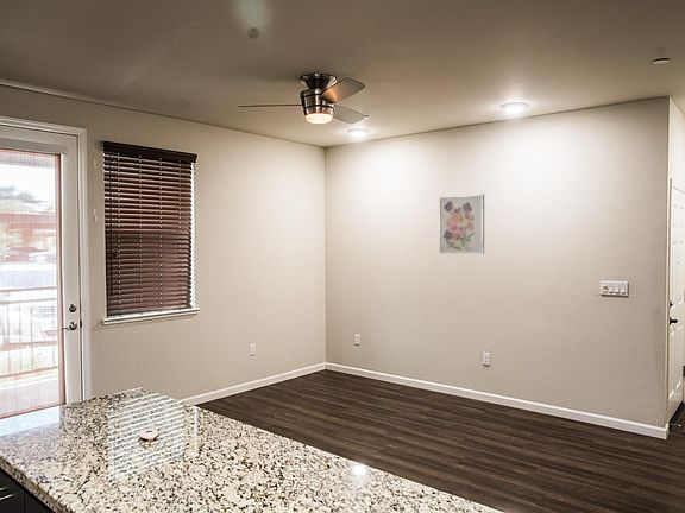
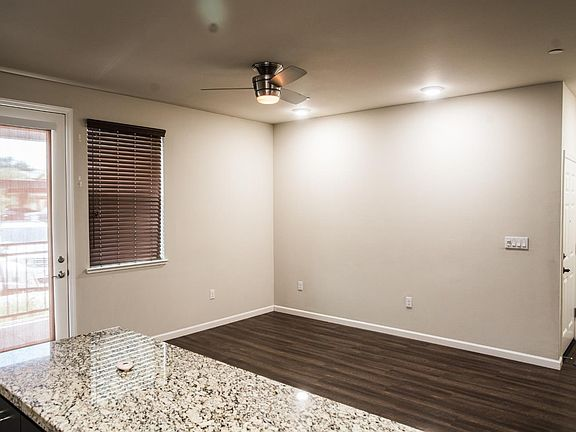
- wall art (460, 224)
